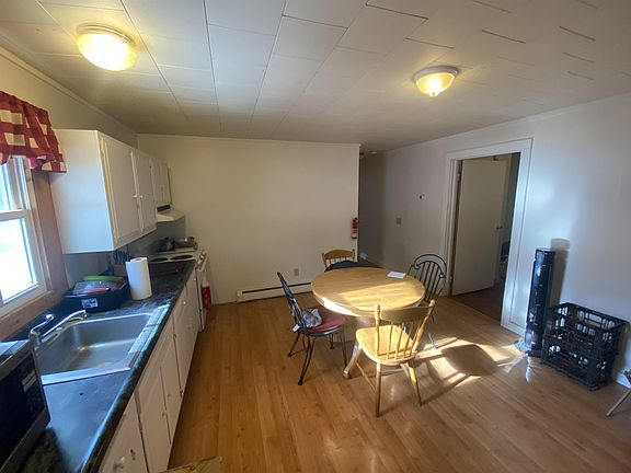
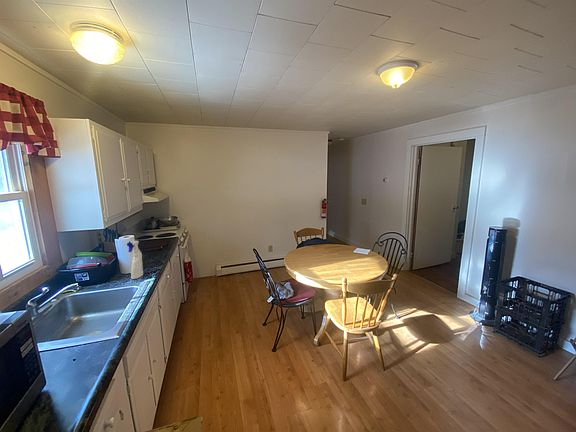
+ spray bottle (135, 258)
